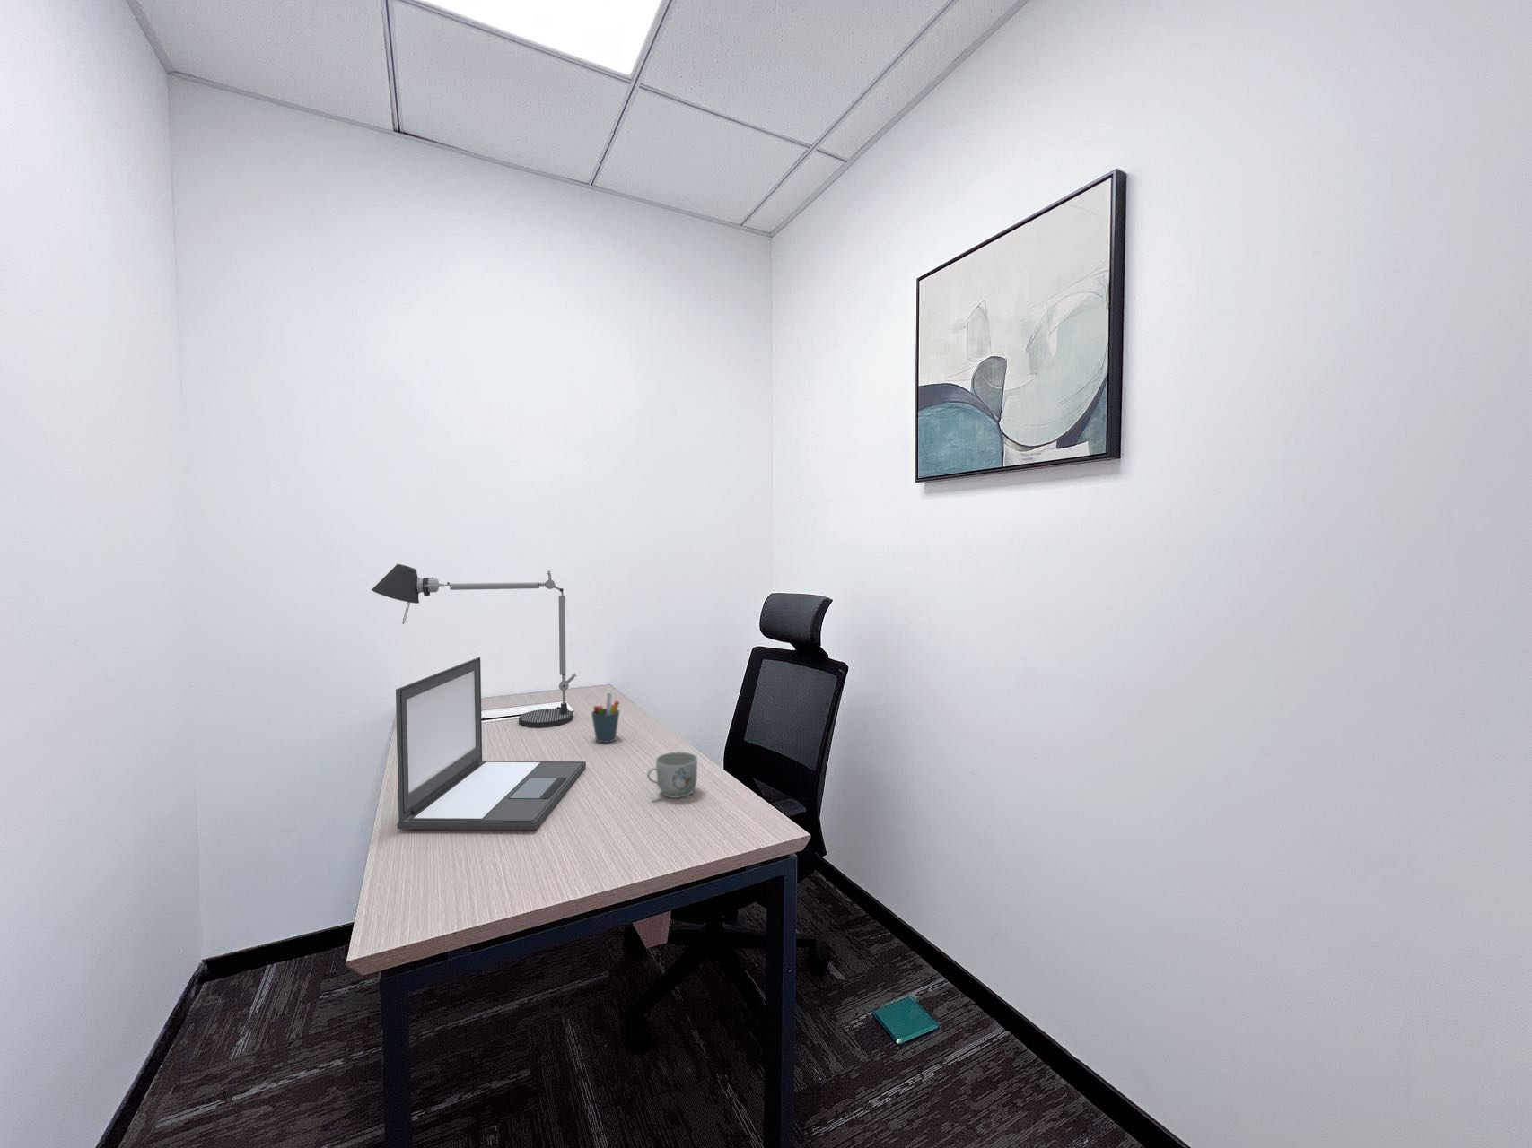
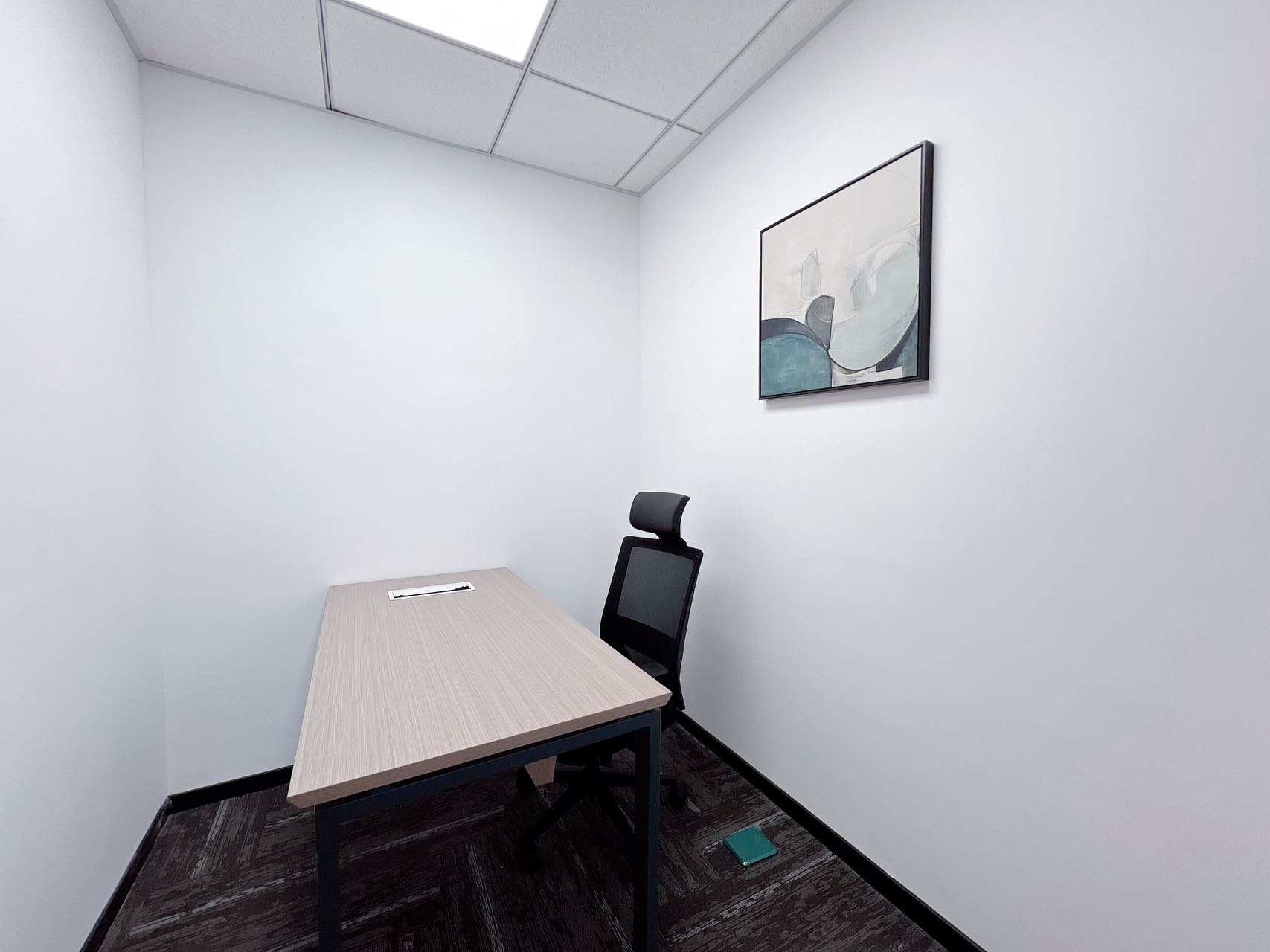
- pen holder (606, 718)
- laptop (481, 733)
- desk lamp (479, 588)
- mug (672, 775)
